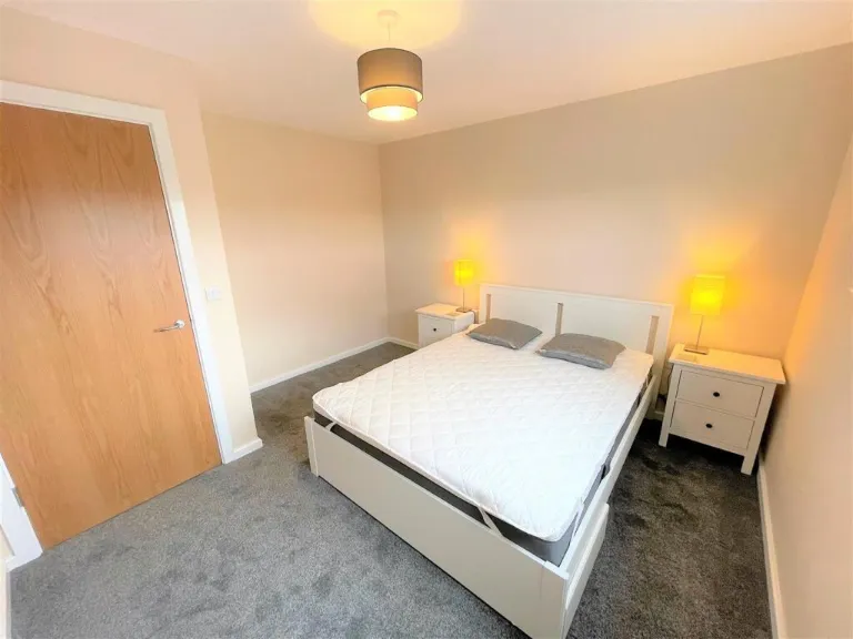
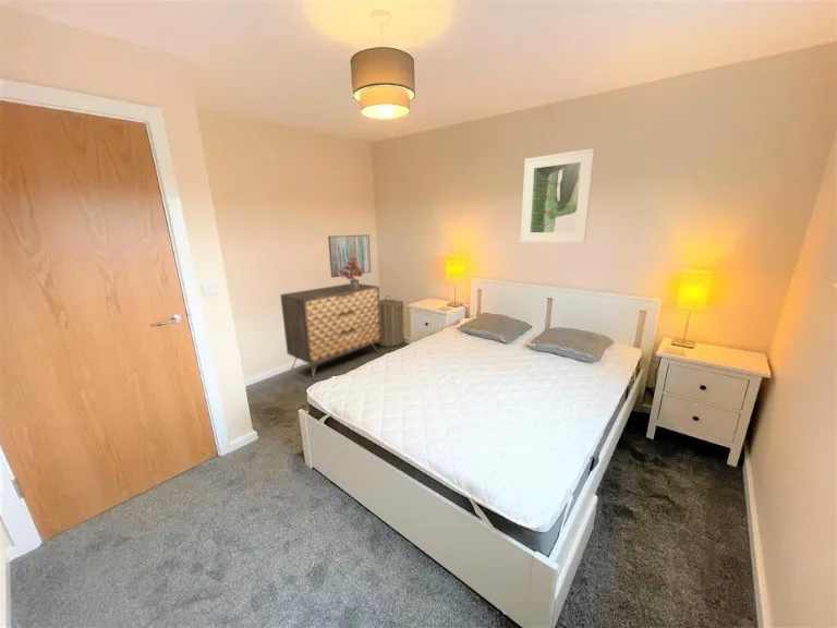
+ dresser (335, 326)
+ laundry hamper (389, 318)
+ potted plant (353, 269)
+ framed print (554, 200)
+ wall art (351, 255)
